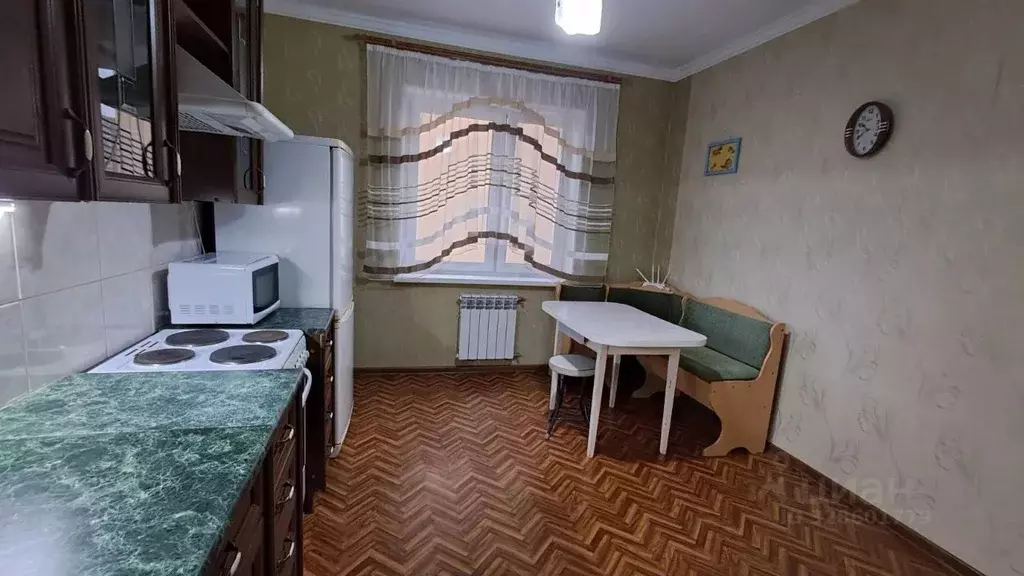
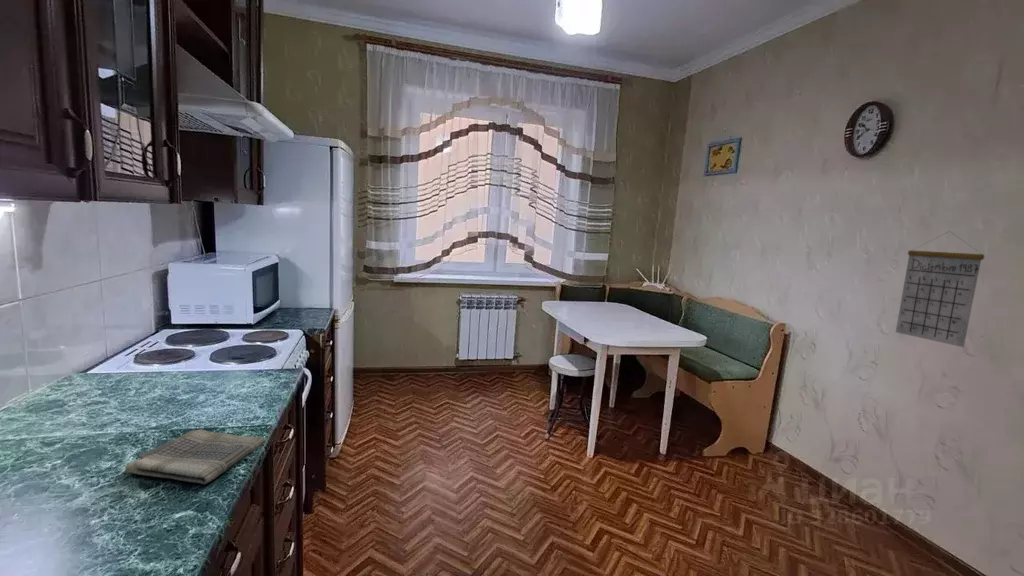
+ calendar (937, 286)
+ dish towel (199, 451)
